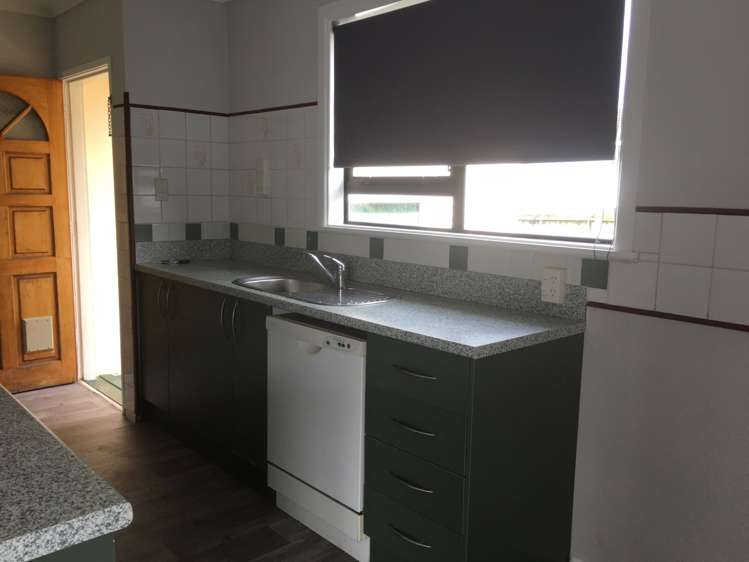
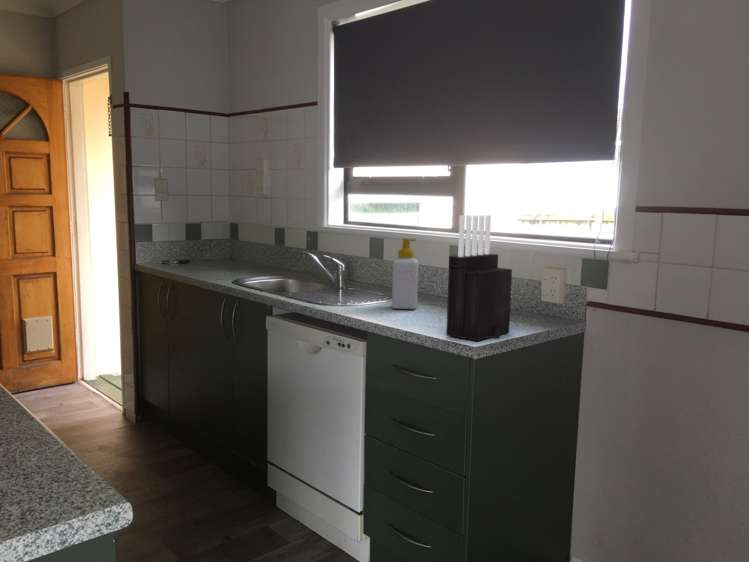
+ knife block (483, 276)
+ soap bottle (405, 273)
